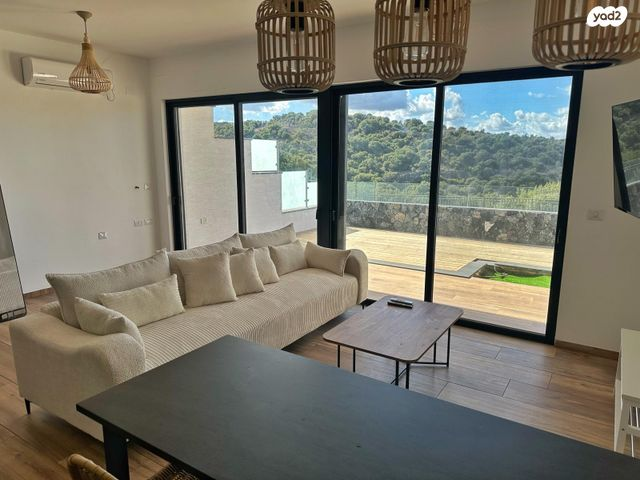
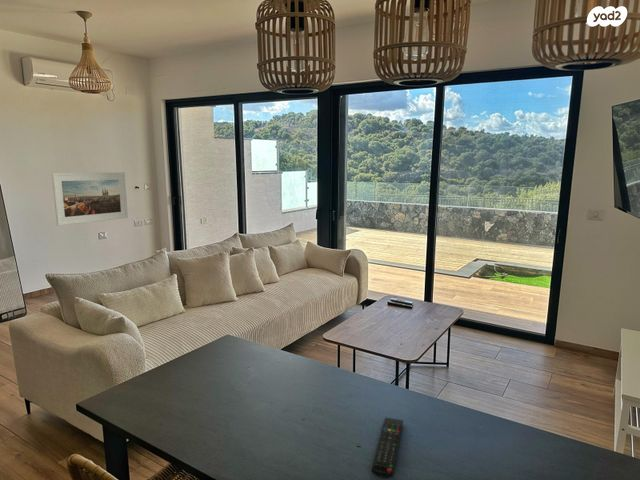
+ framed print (92, 197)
+ remote control (388, 445)
